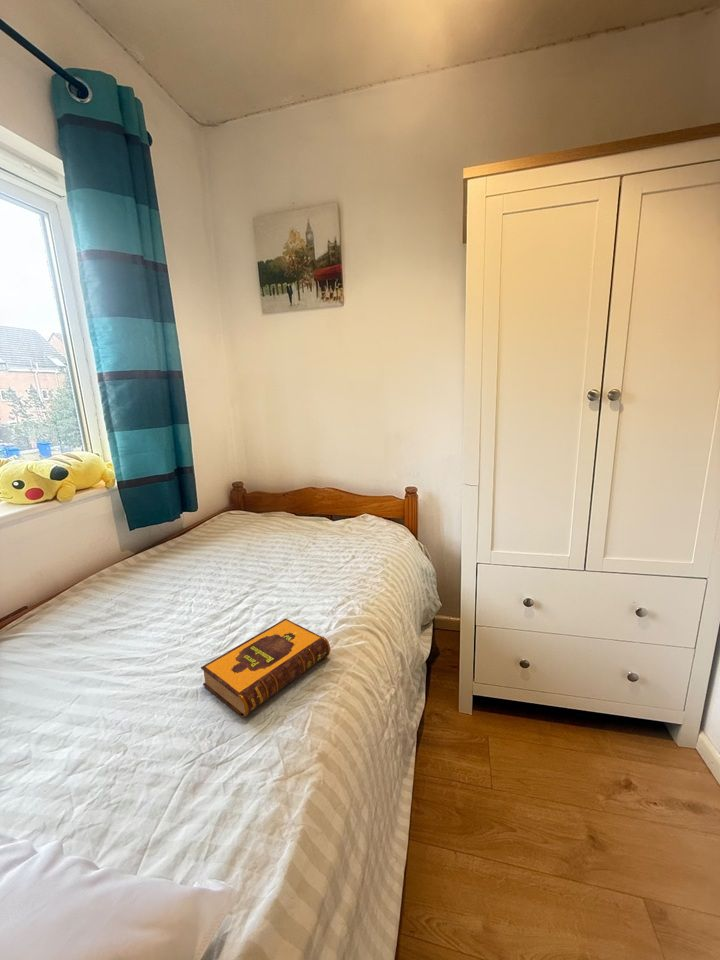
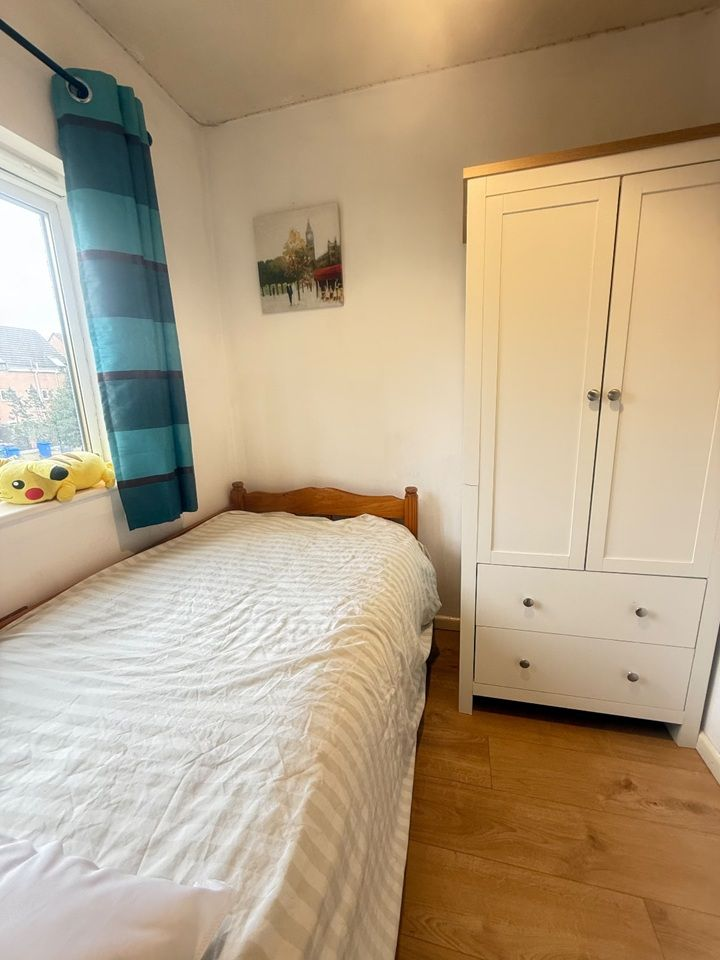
- hardback book (269, 661)
